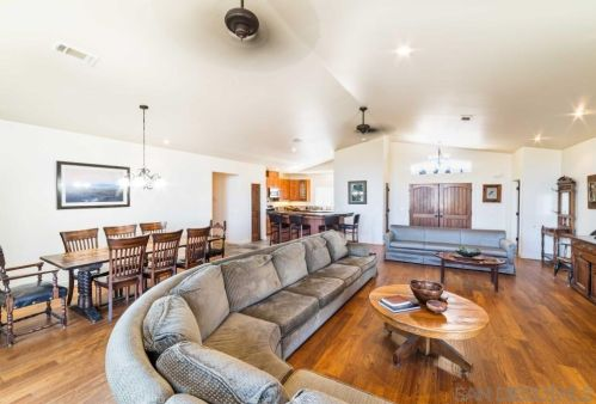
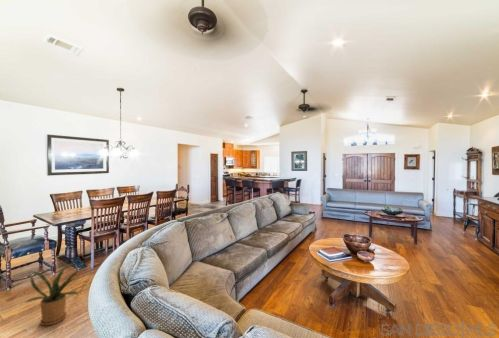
+ house plant (56, 290)
